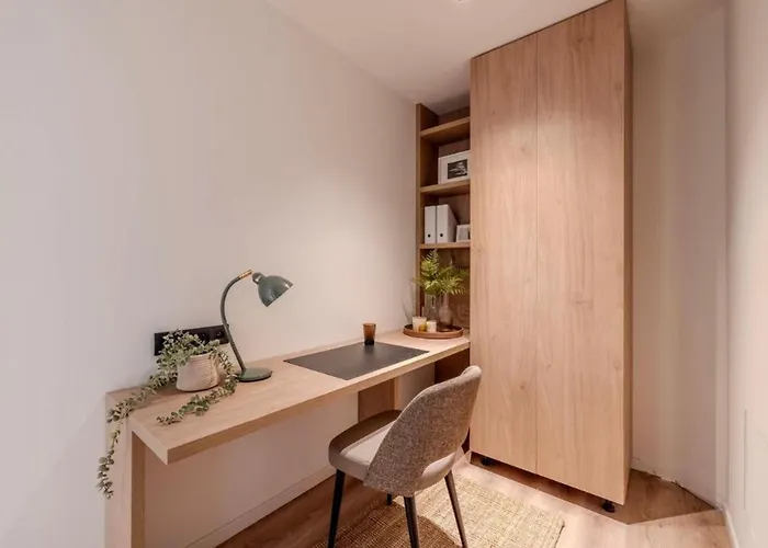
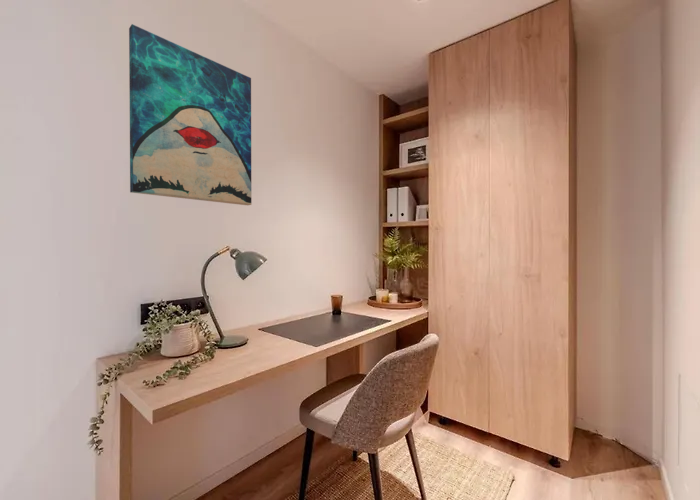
+ wall art (198, 127)
